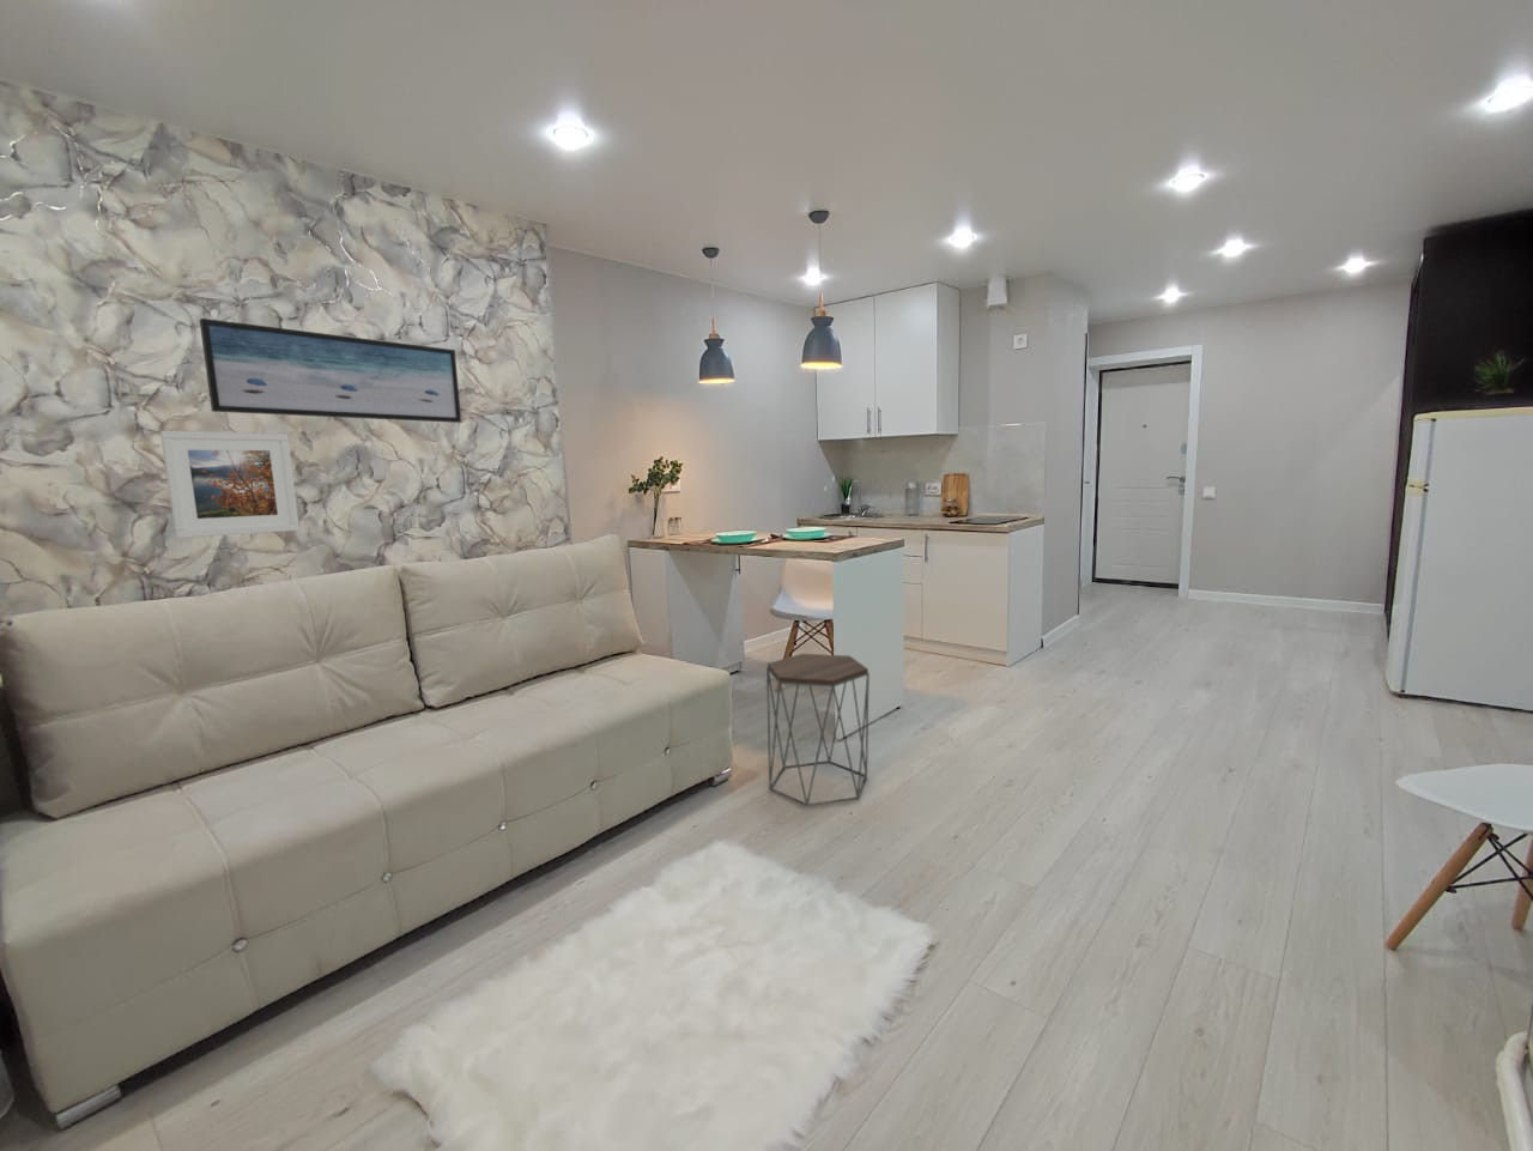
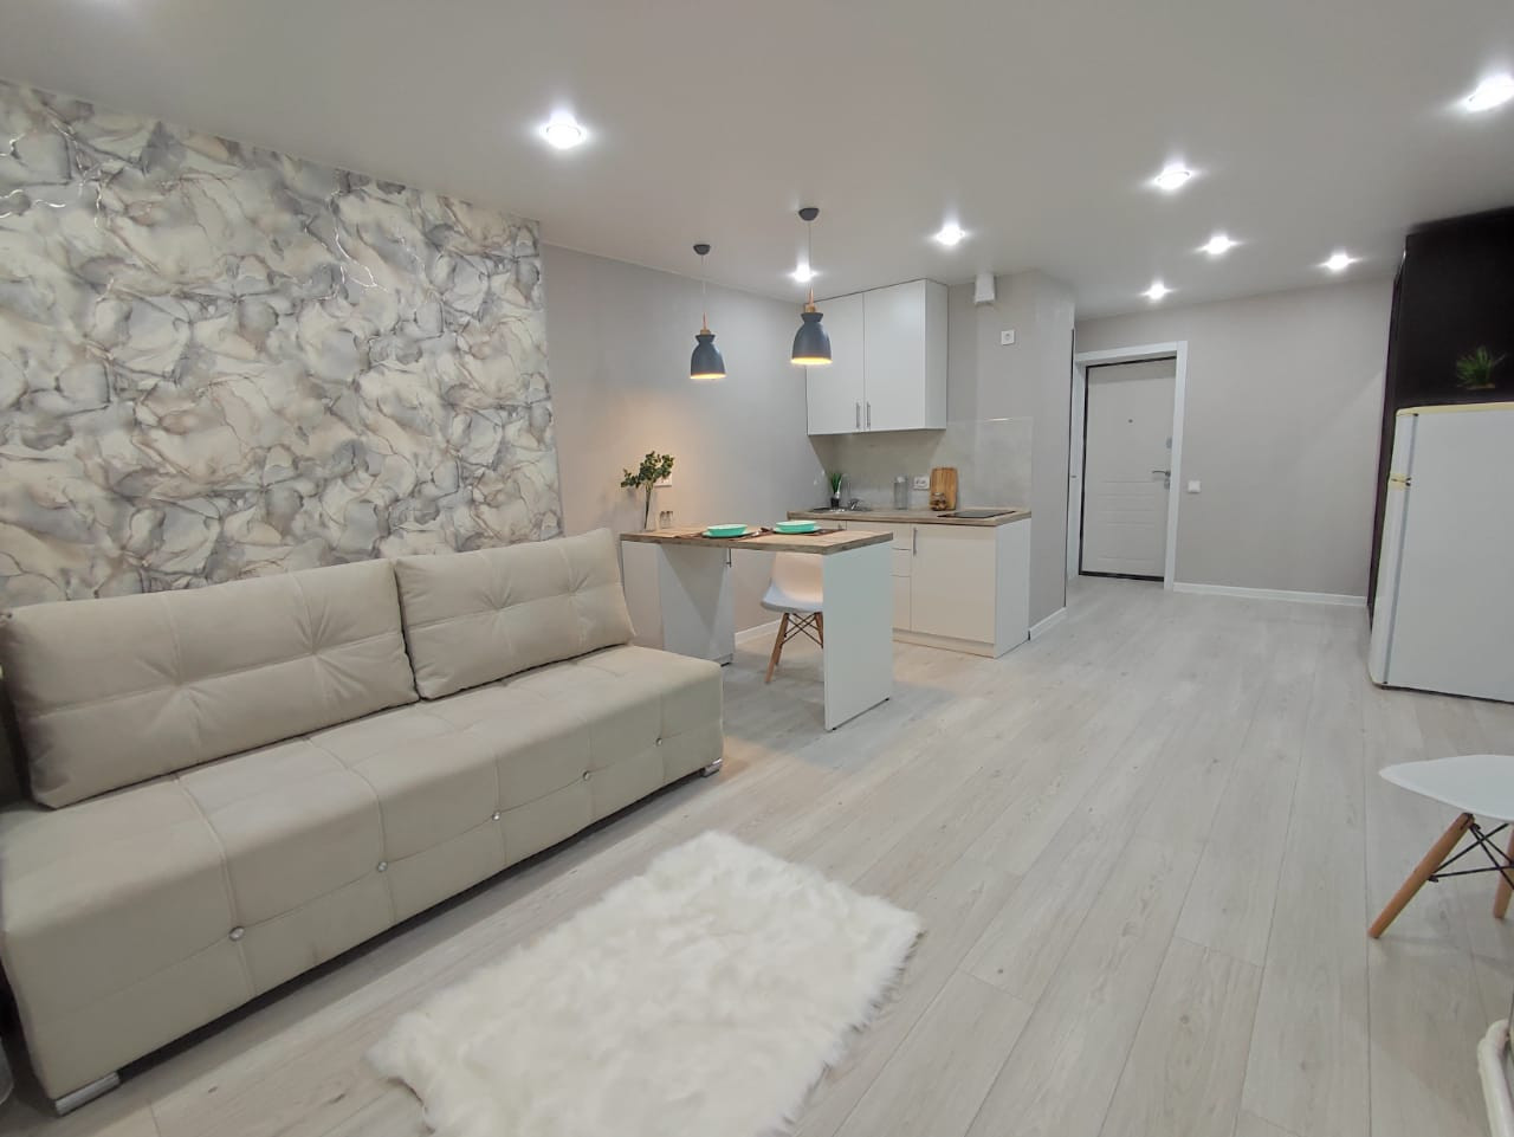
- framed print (233, 482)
- wall art (346, 377)
- side table (820, 724)
